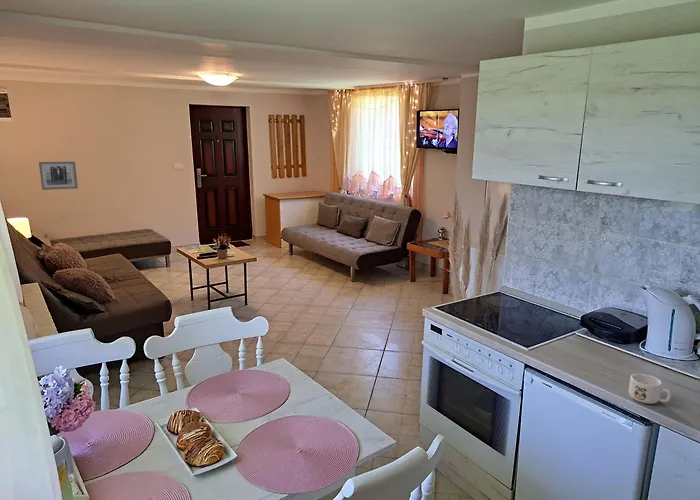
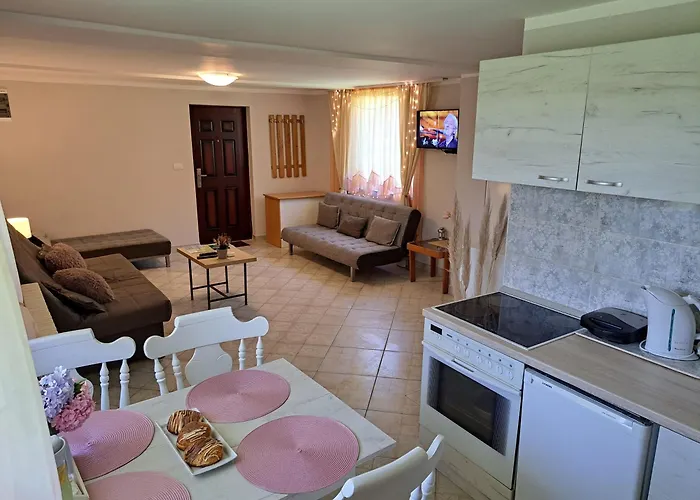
- wall art (58, 175)
- mug (649, 390)
